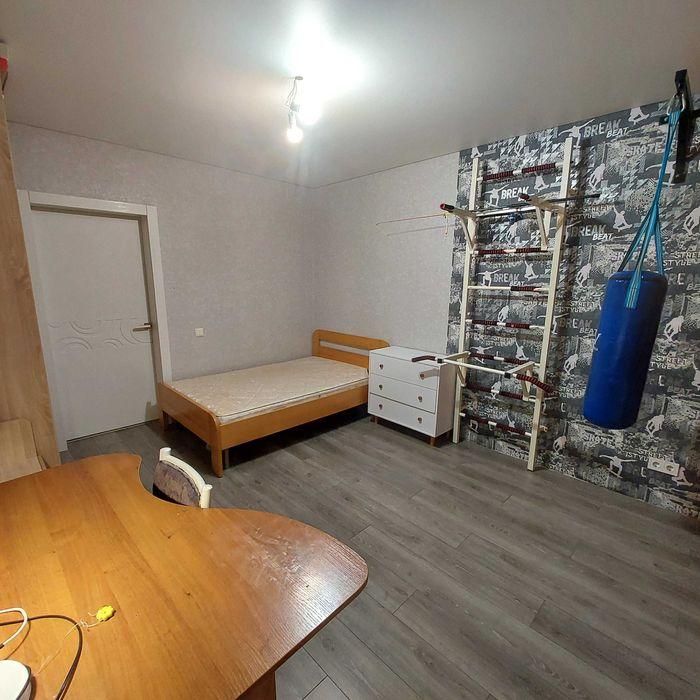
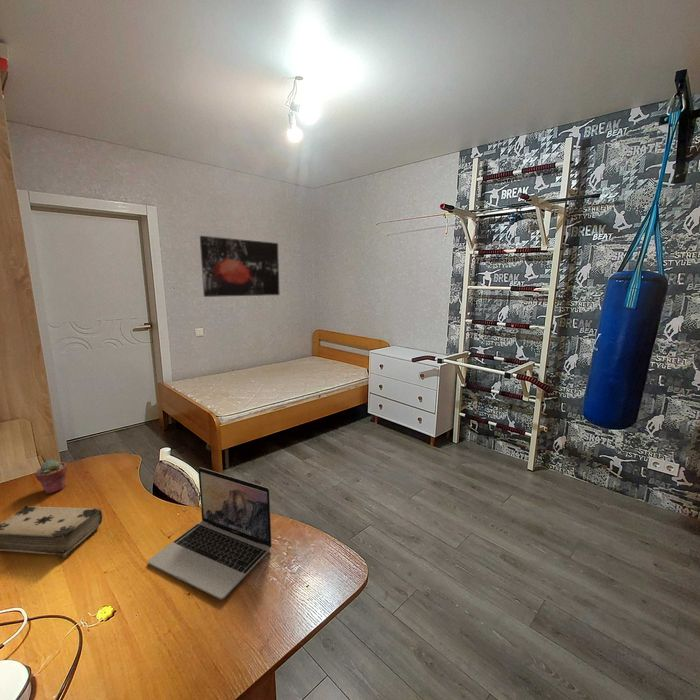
+ laptop (209, 525)
+ potted succulent (52, 474)
+ book (46, 527)
+ wall art (243, 268)
